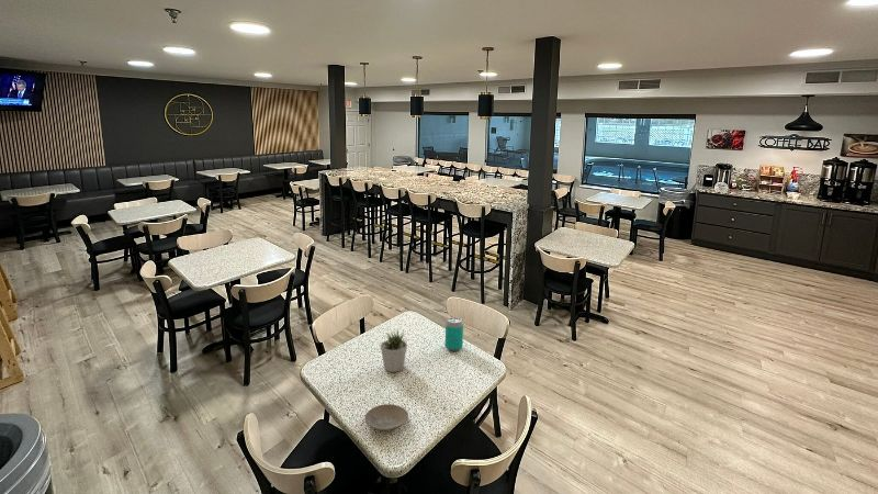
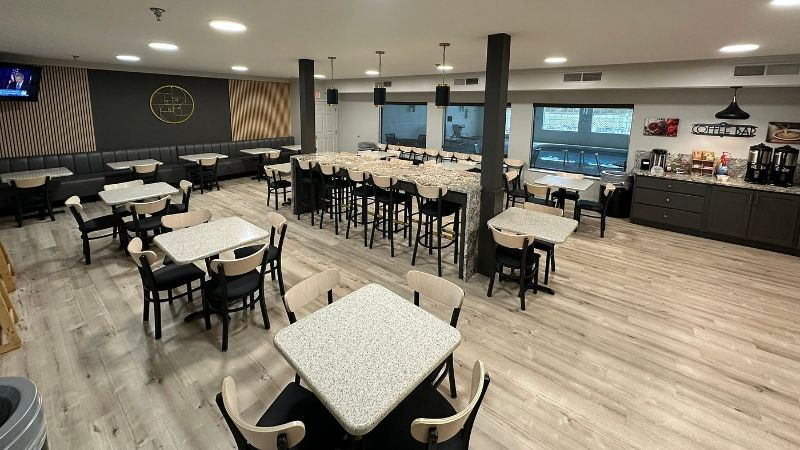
- plate (386, 418)
- potted plant (393, 348)
- beverage can (453, 334)
